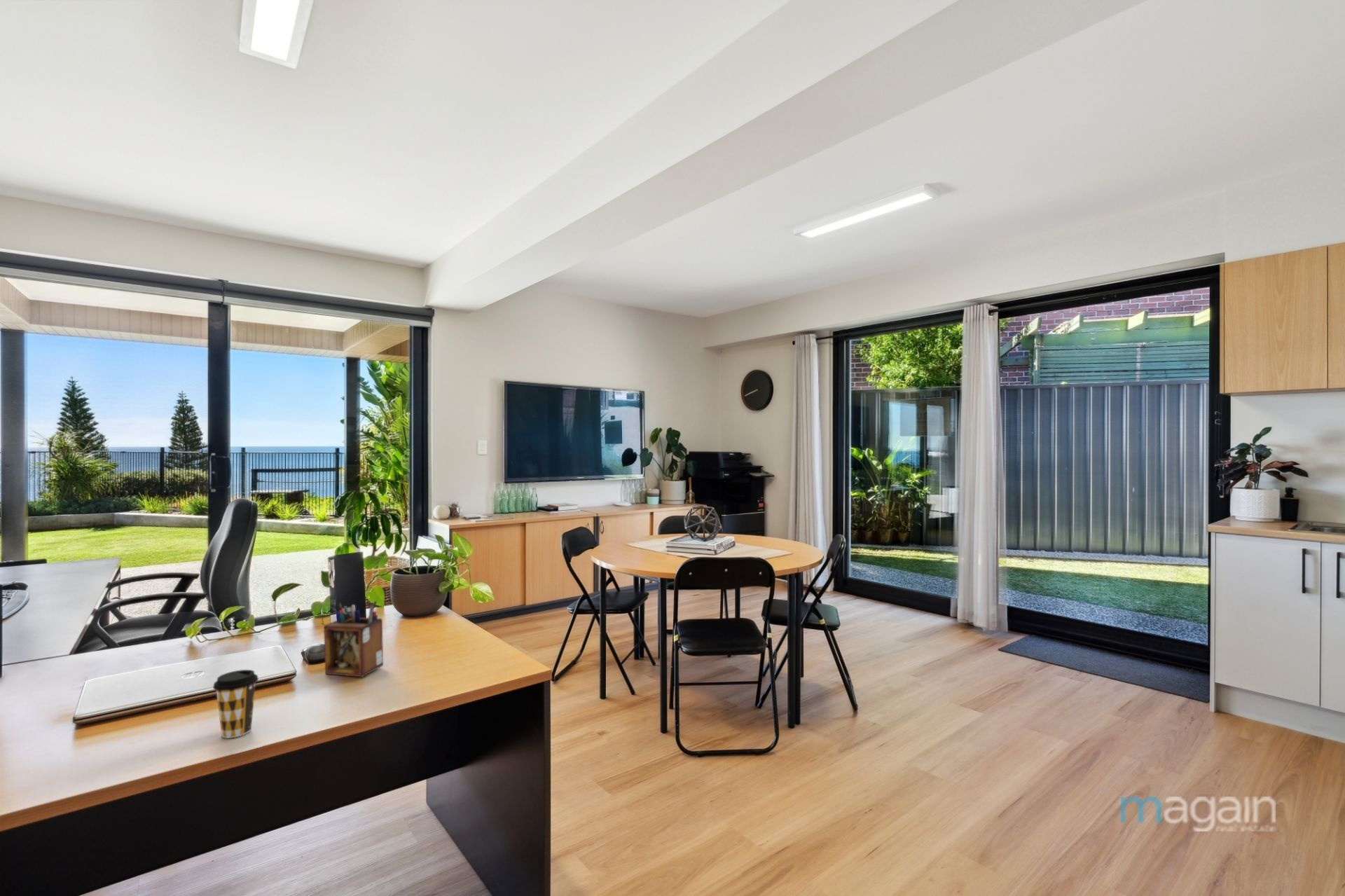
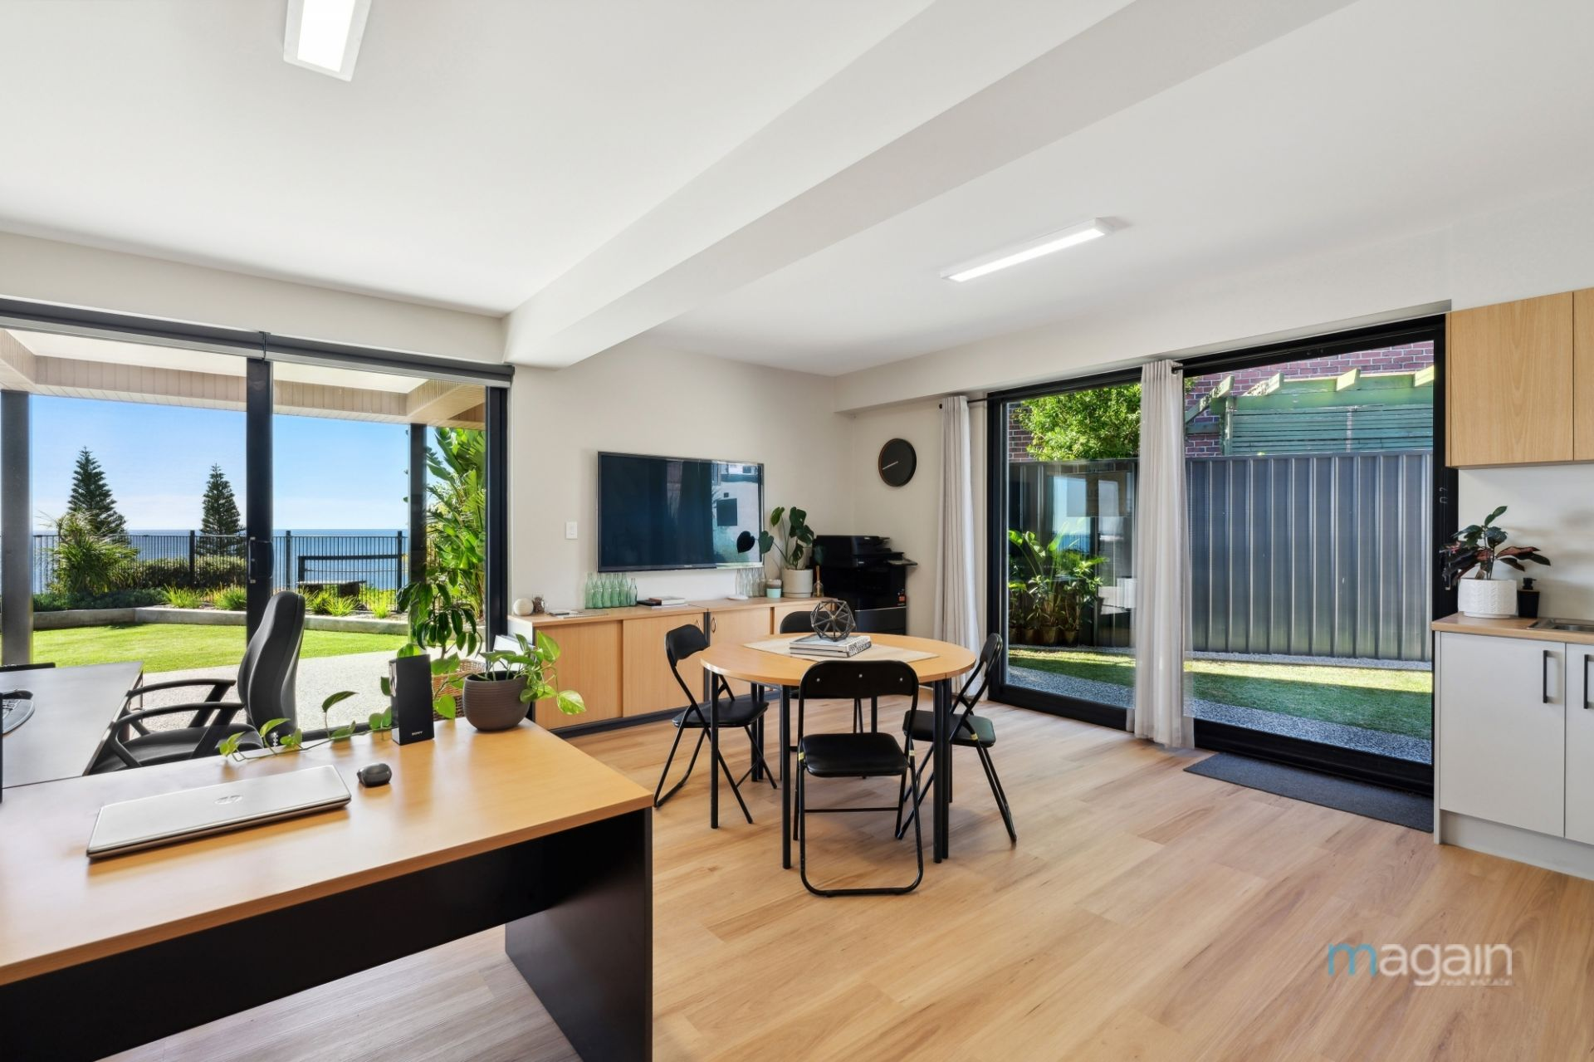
- coffee cup (236, 703)
- desk organizer (354, 636)
